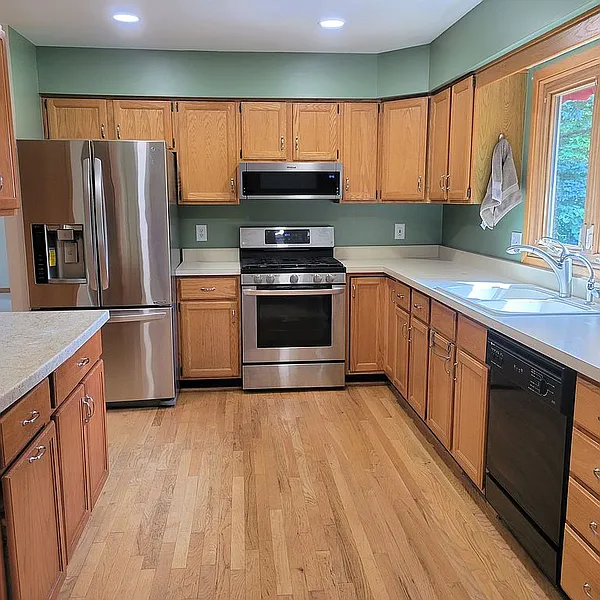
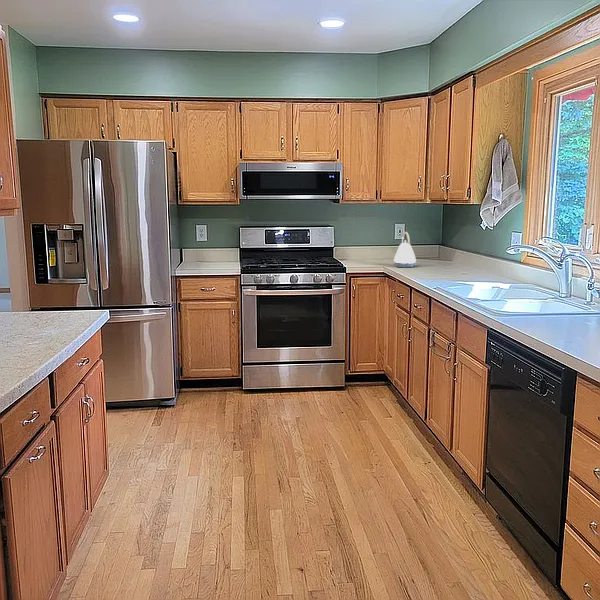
+ kettle (404, 249)
